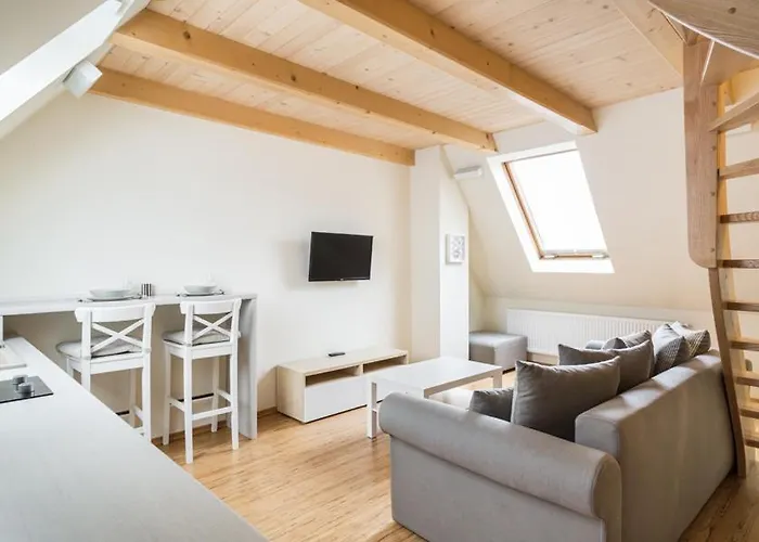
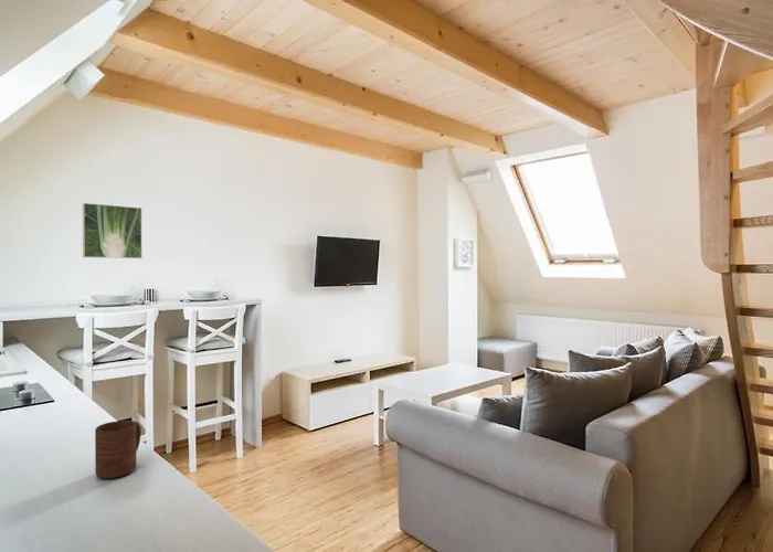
+ cup (118, 446)
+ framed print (113, 231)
